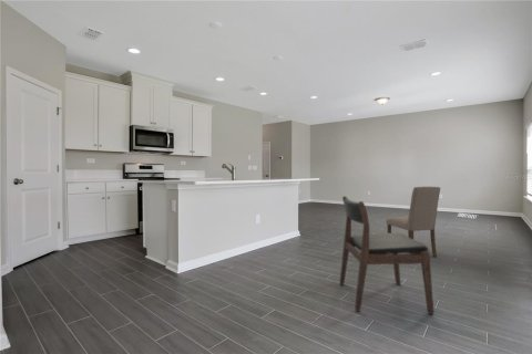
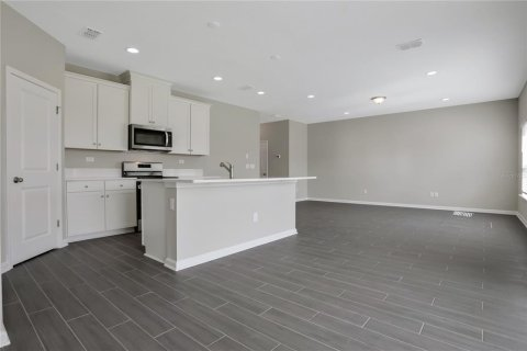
- dining chair (411, 219)
- dining chair (381, 247)
